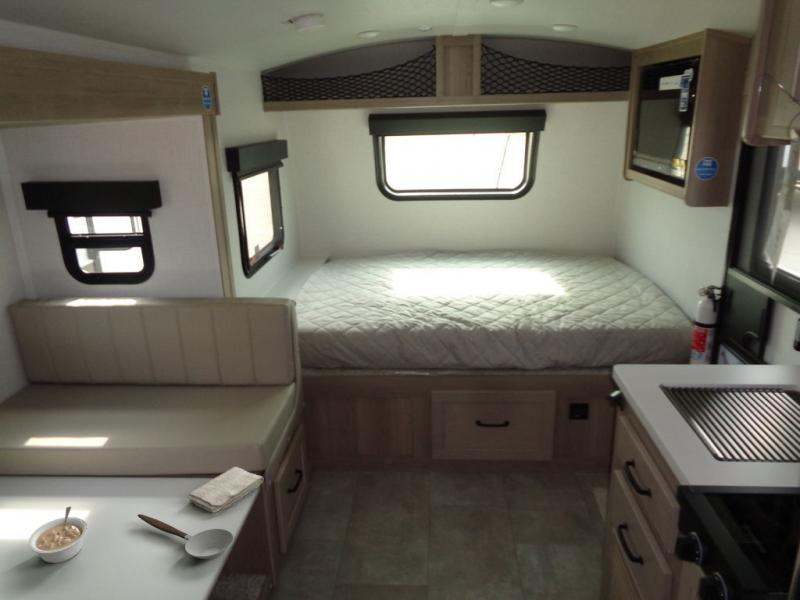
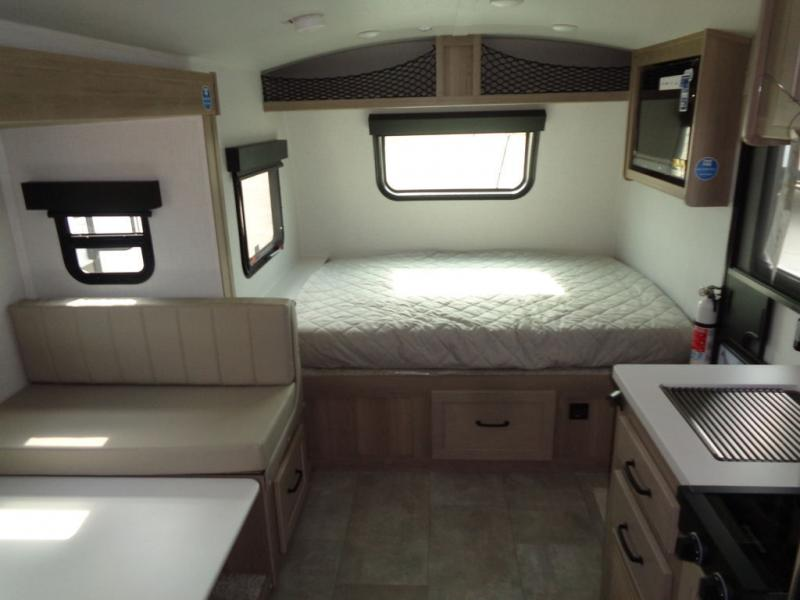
- legume (59, 539)
- washcloth (225, 488)
- spoon (179, 531)
